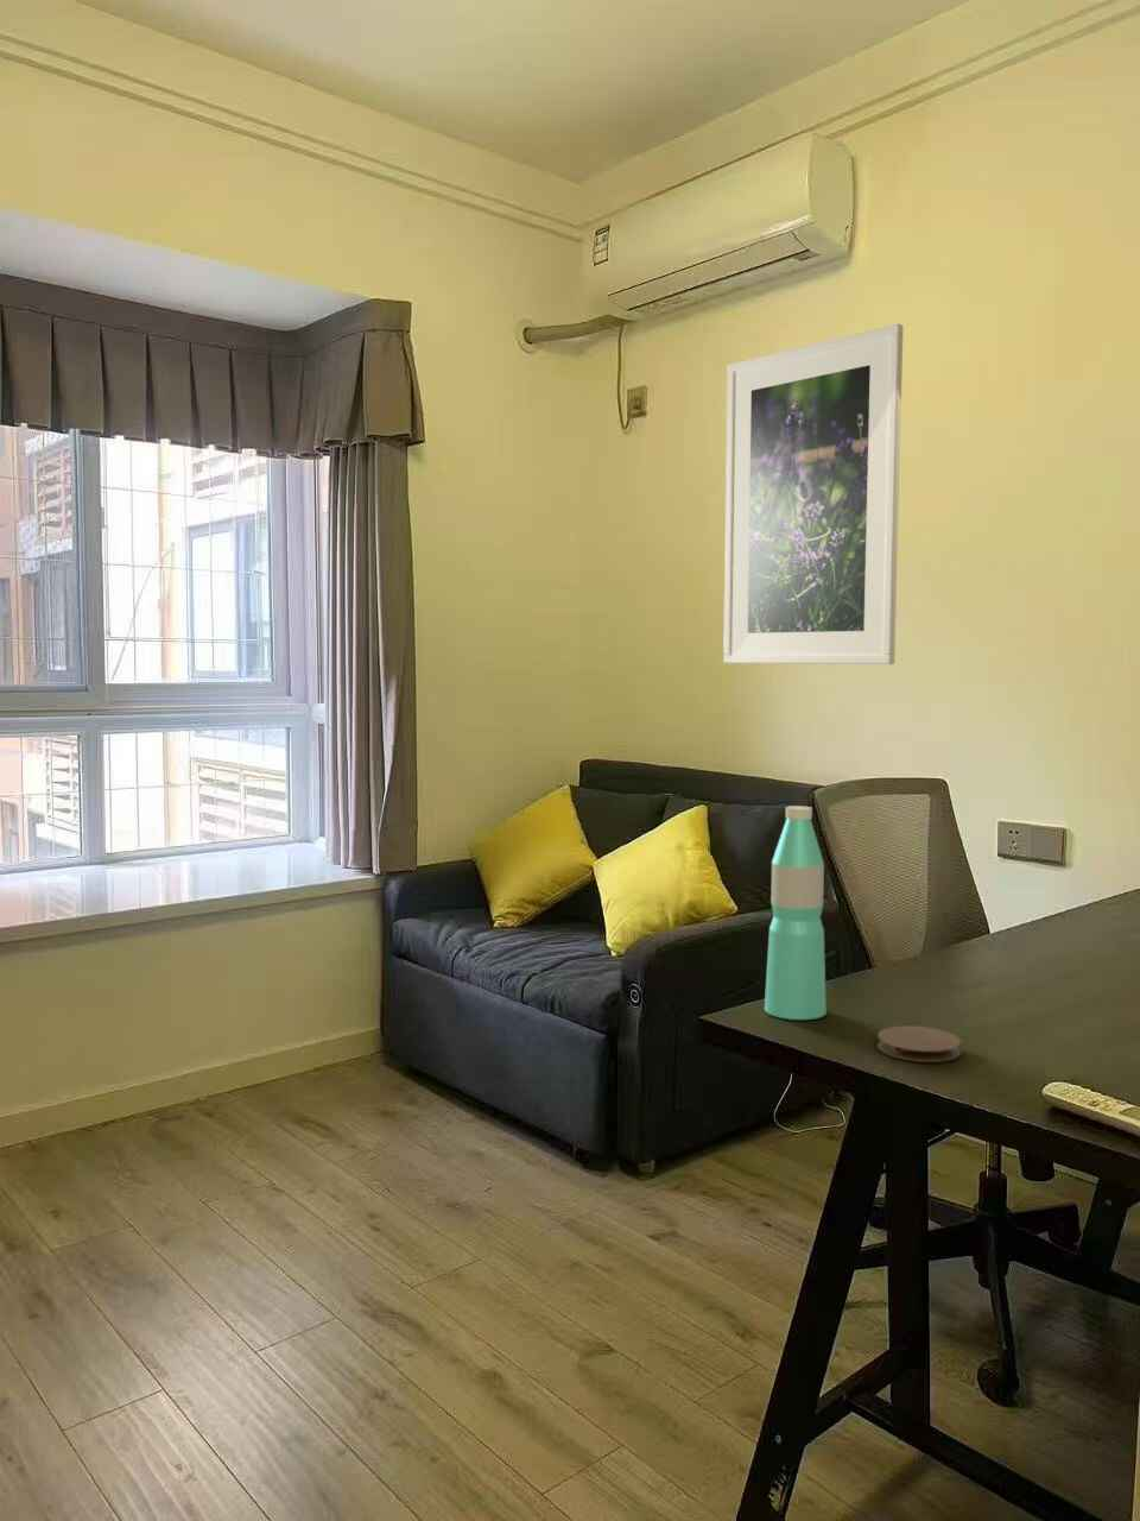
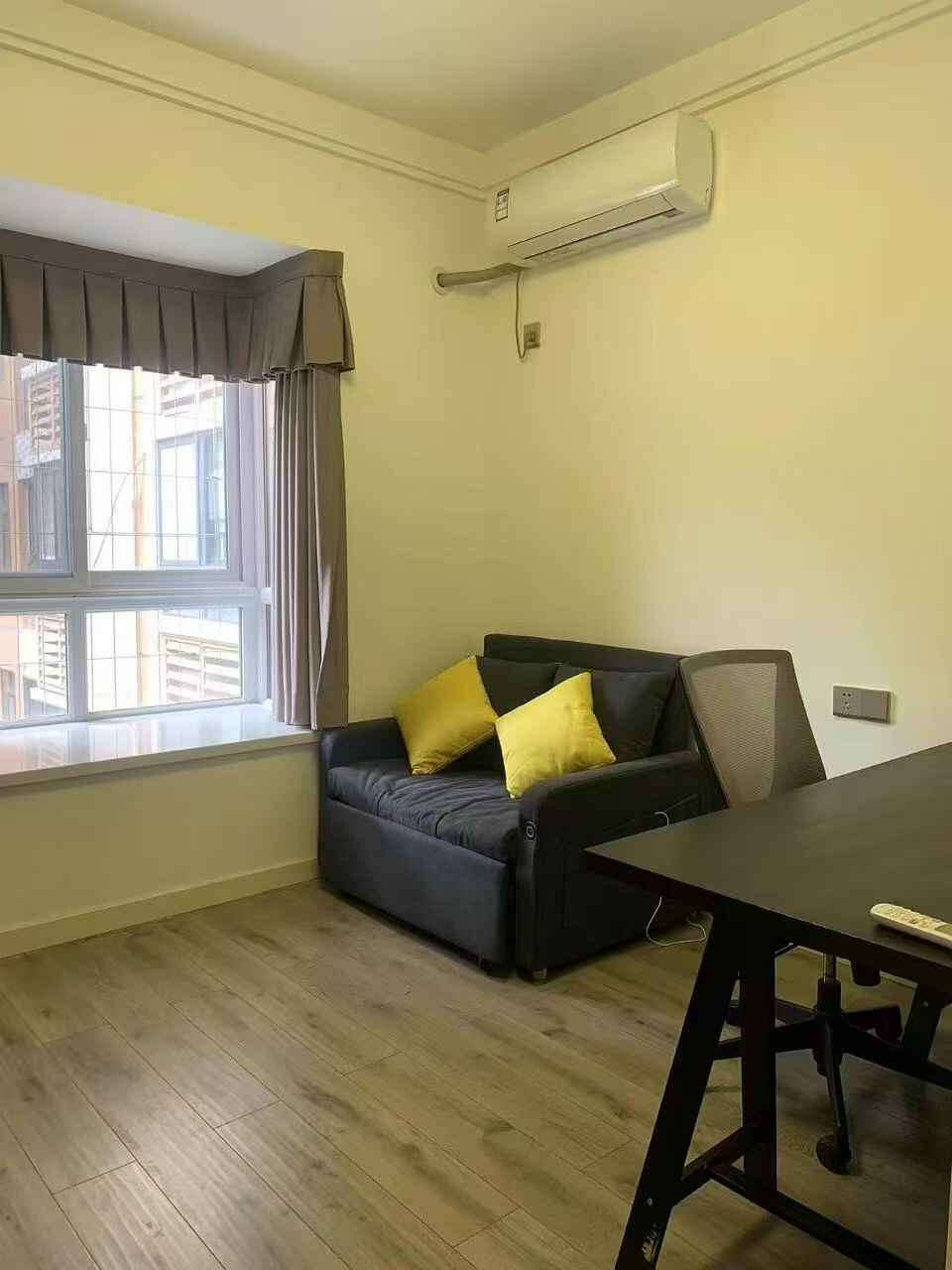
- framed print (806, 507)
- water bottle (796, 909)
- coaster (918, 1043)
